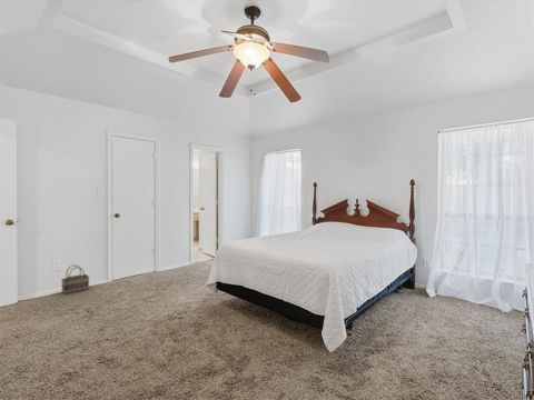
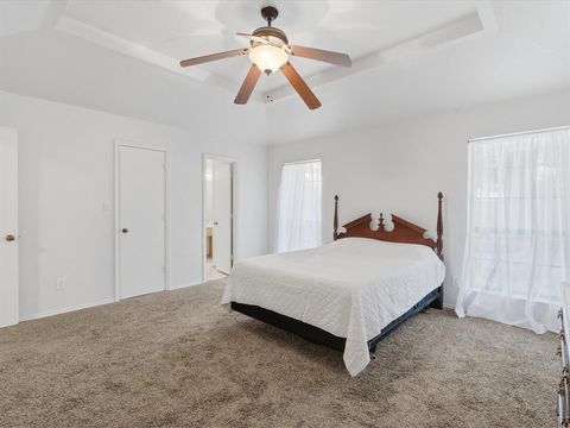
- basket (75, 278)
